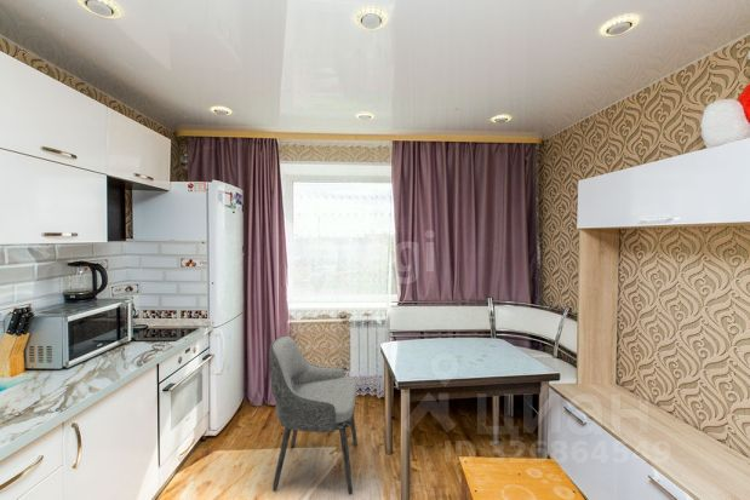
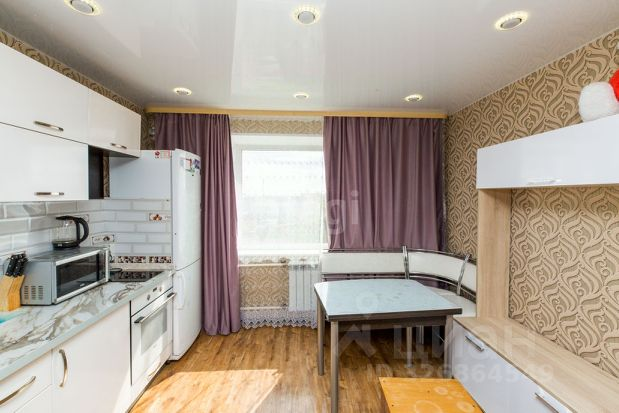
- dining chair (313, 403)
